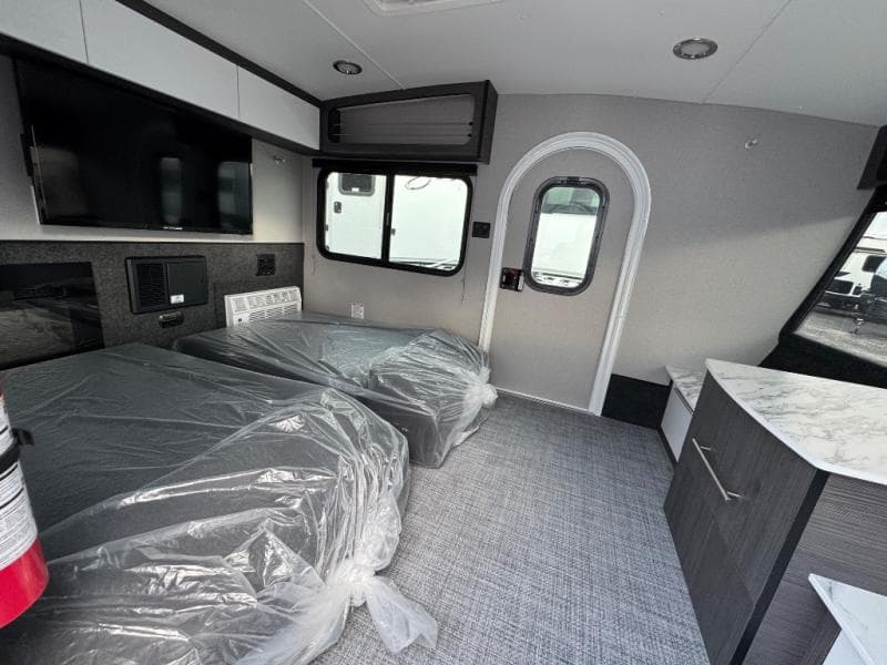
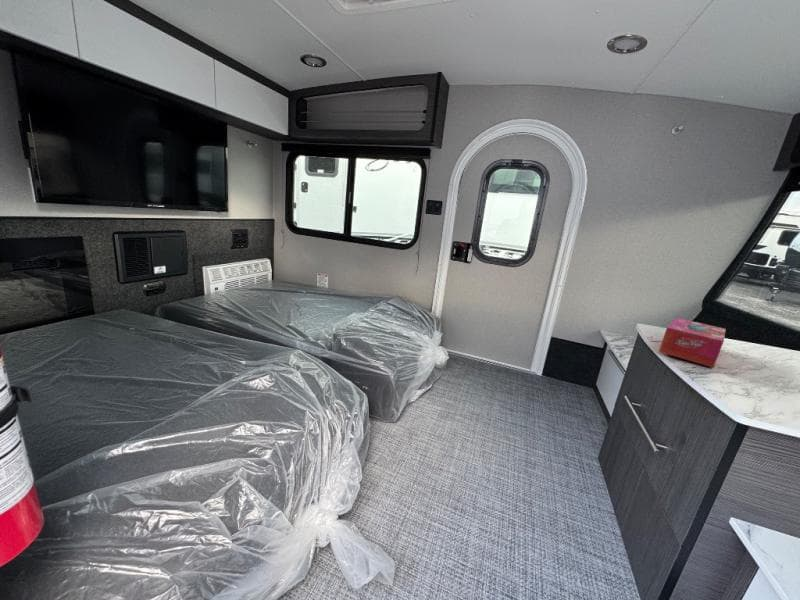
+ tissue box (693, 339)
